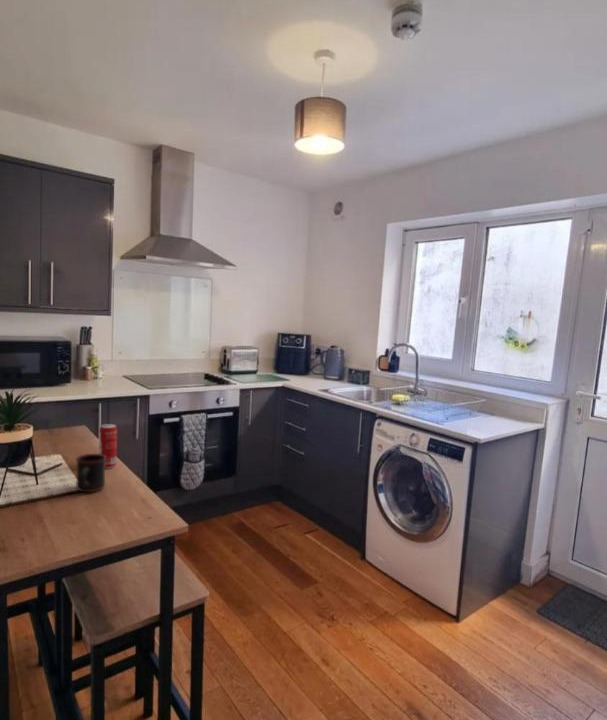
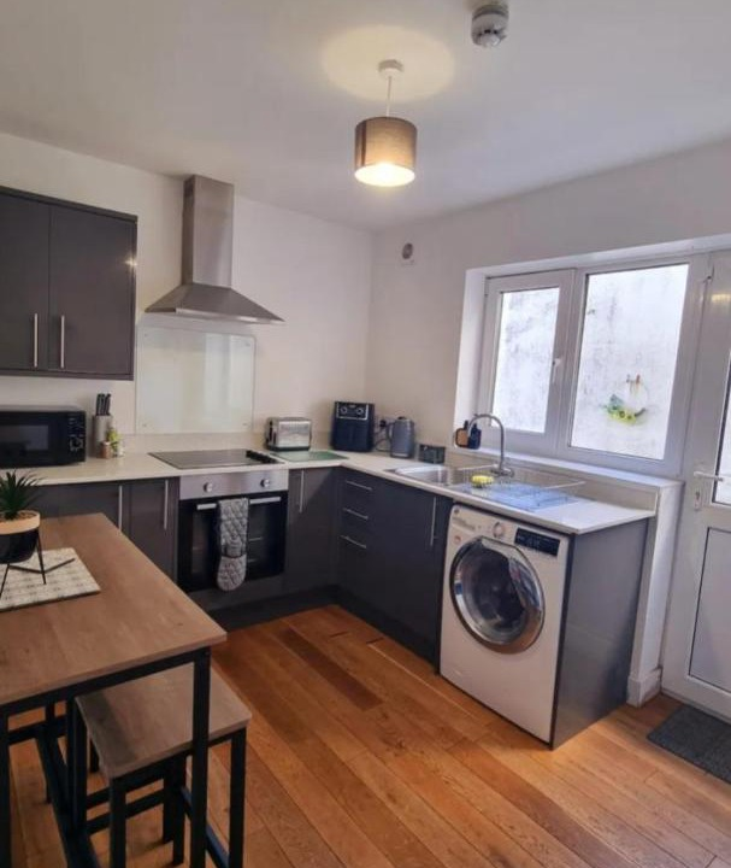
- mug (88, 475)
- beverage can (108, 445)
